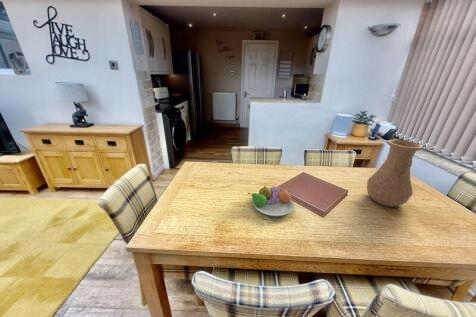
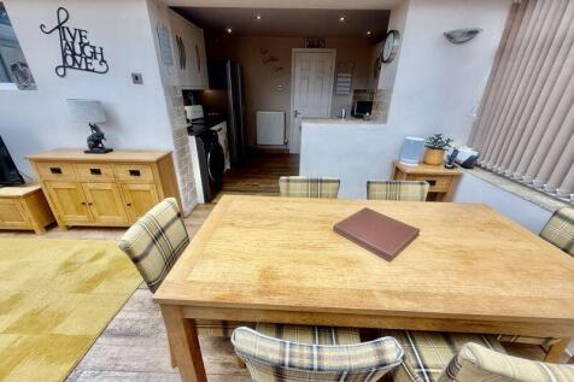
- fruit bowl (271, 198)
- vase (393, 173)
